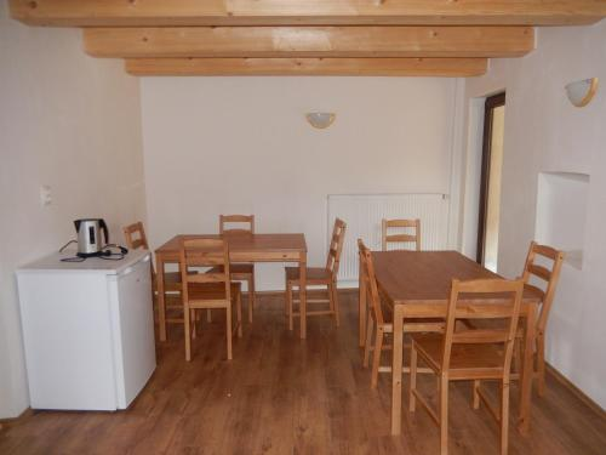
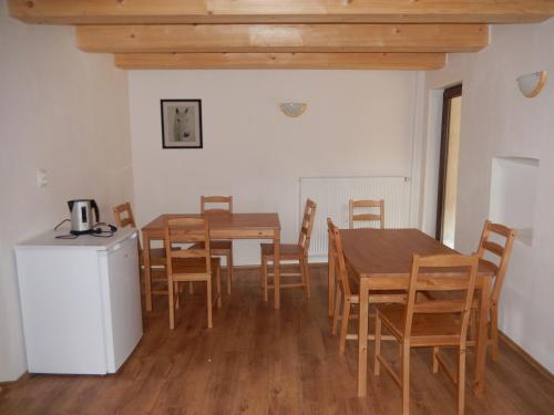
+ wall art (182, 124)
